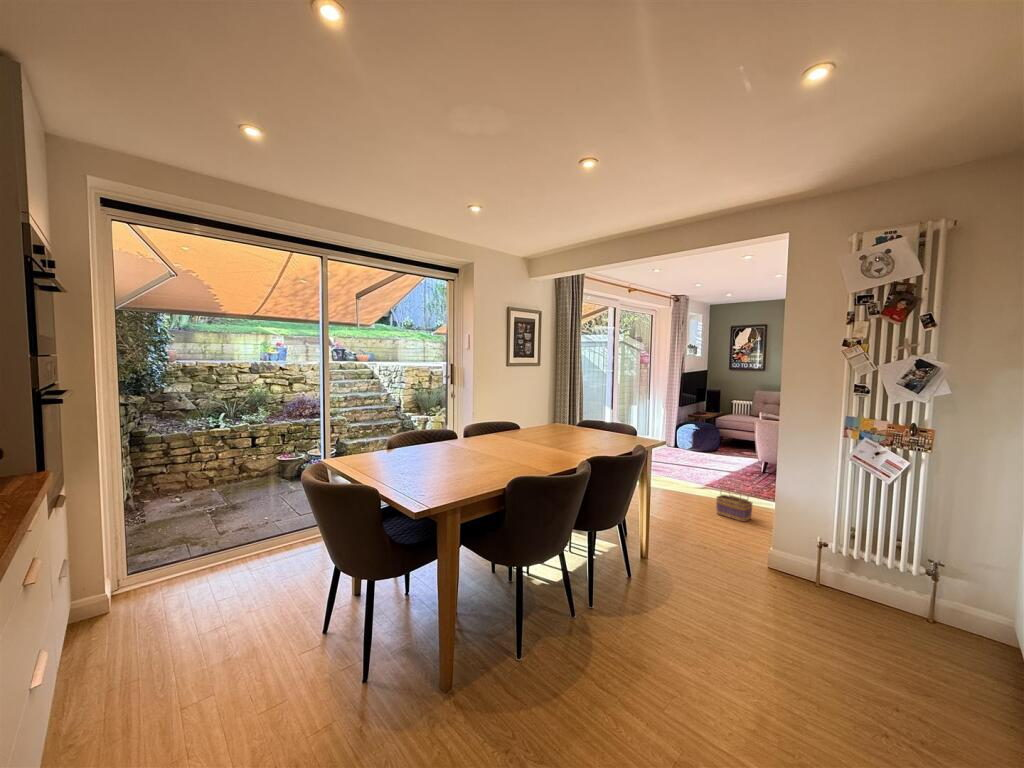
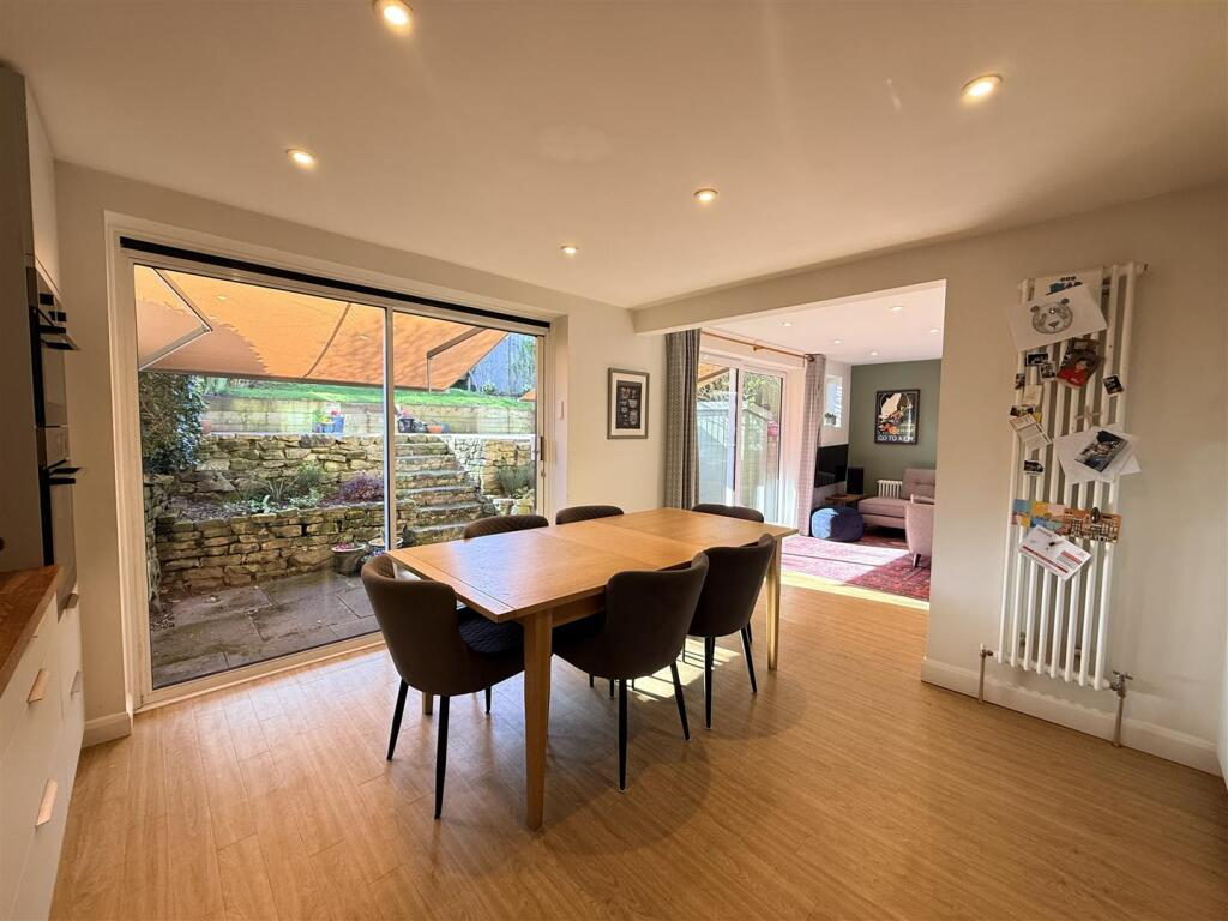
- basket (734, 499)
